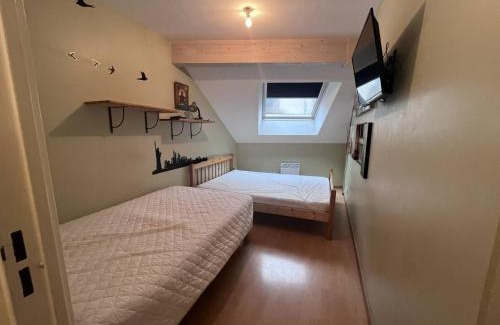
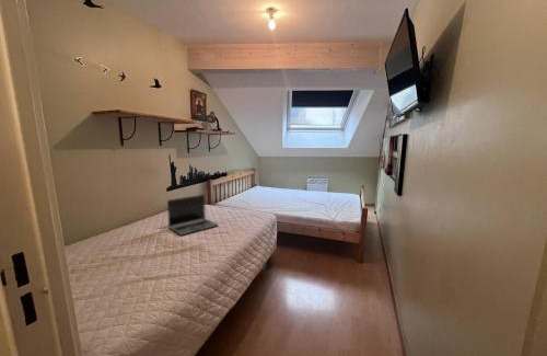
+ laptop (194, 213)
